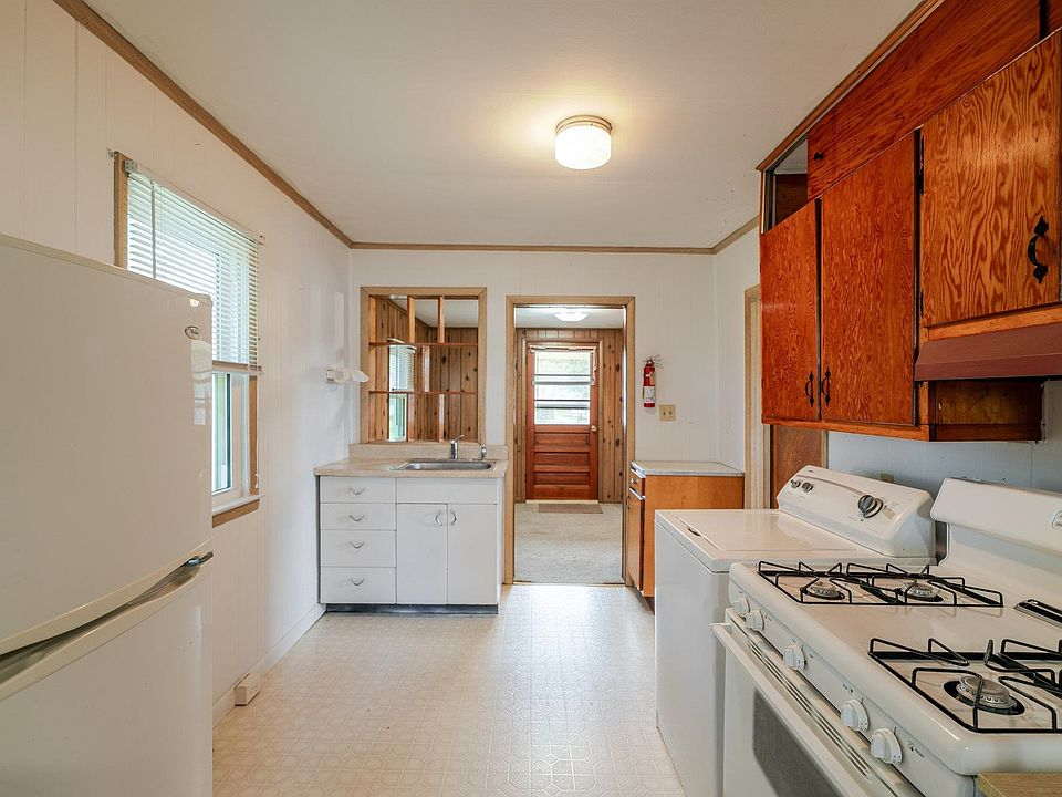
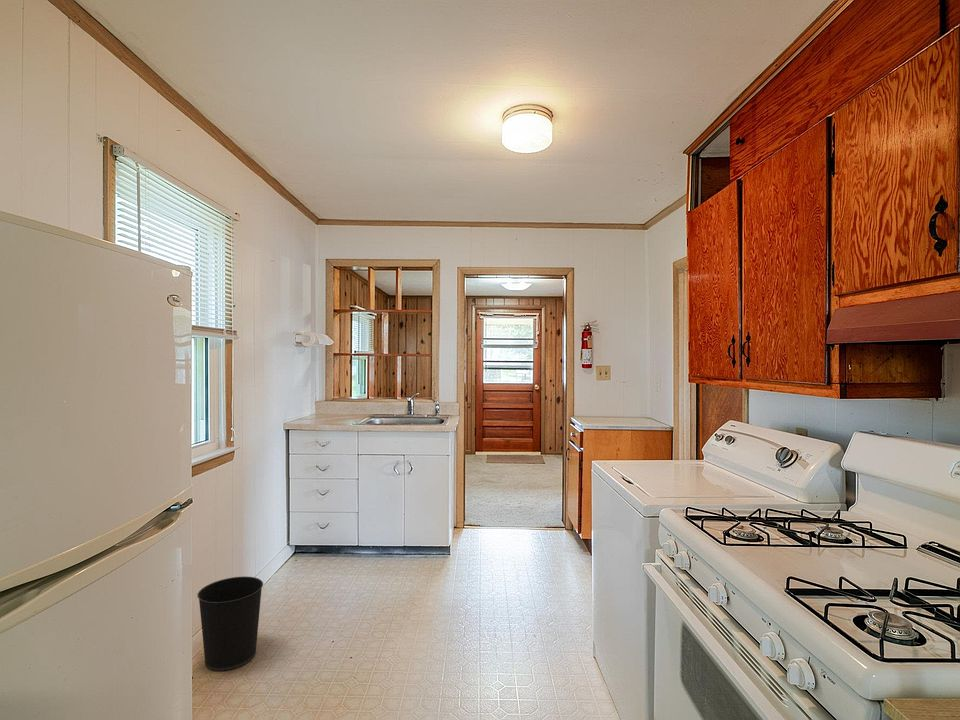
+ wastebasket (231, 622)
